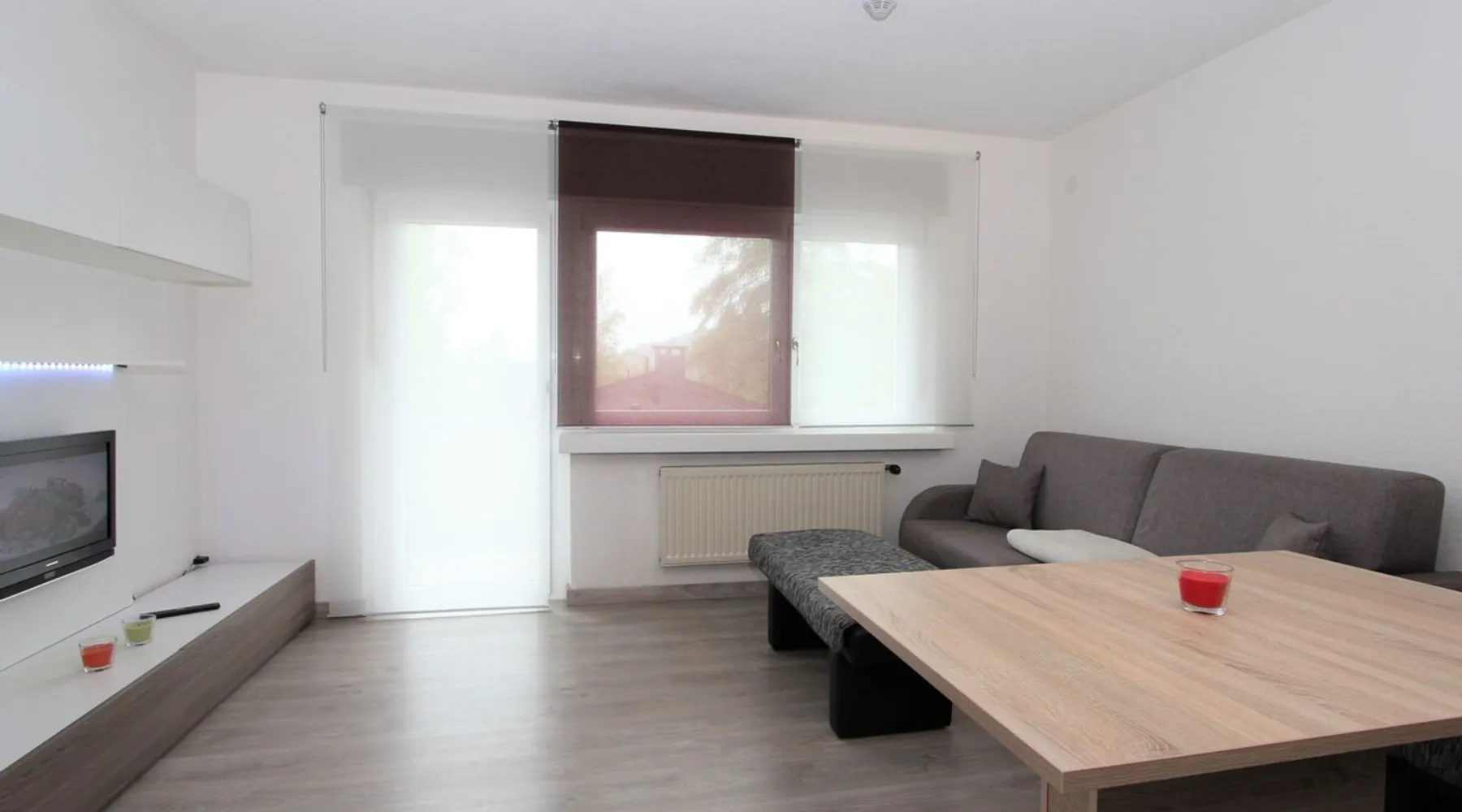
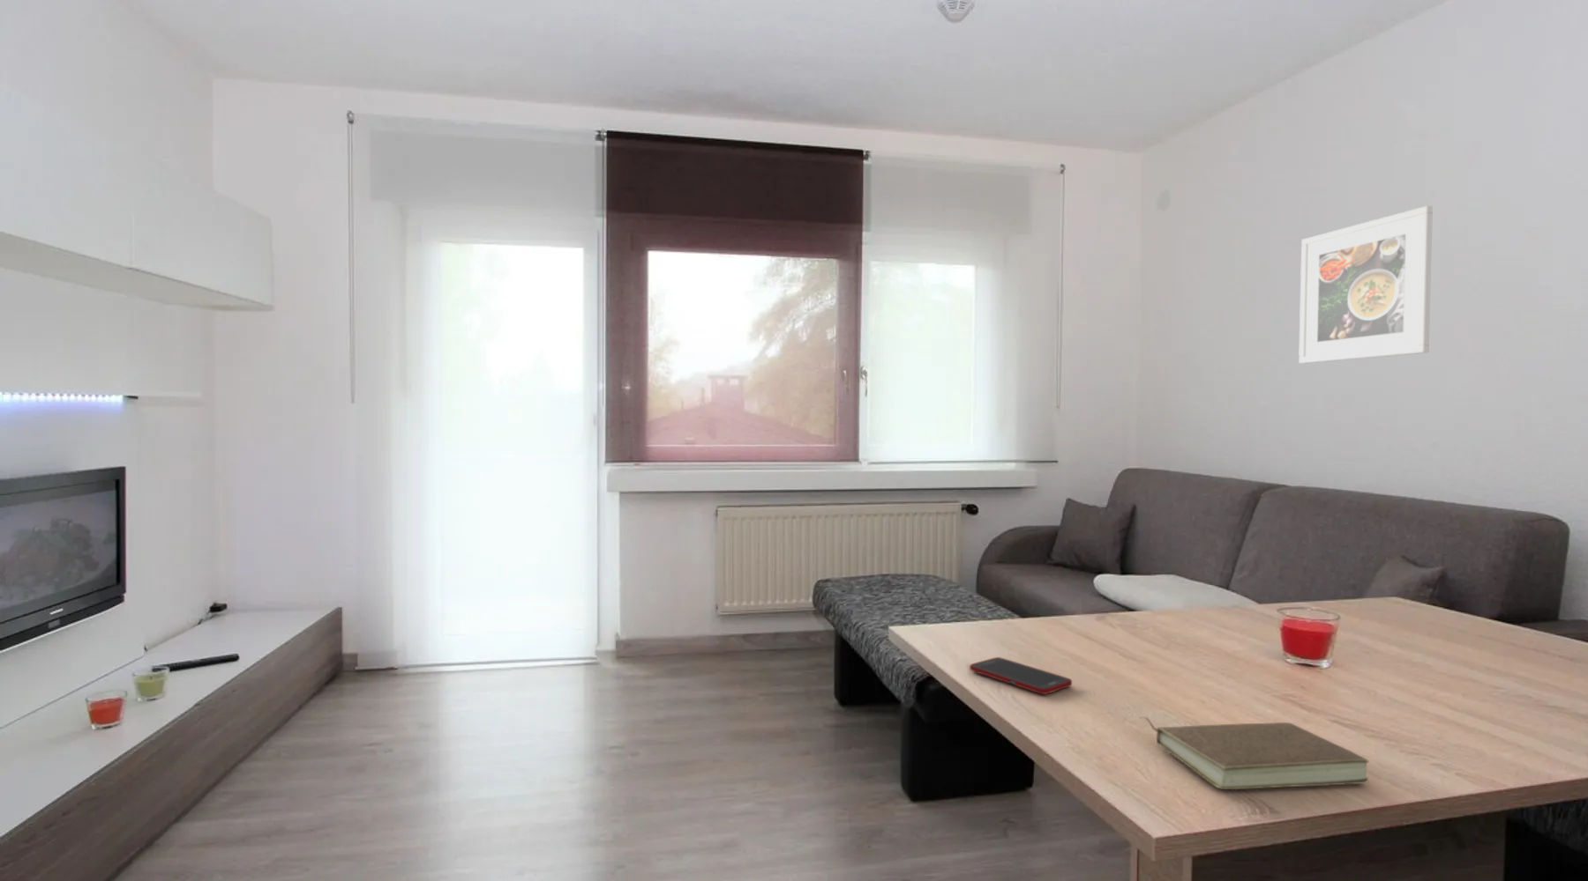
+ cell phone (1019, 675)
+ book (1243, 745)
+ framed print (1360, 291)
